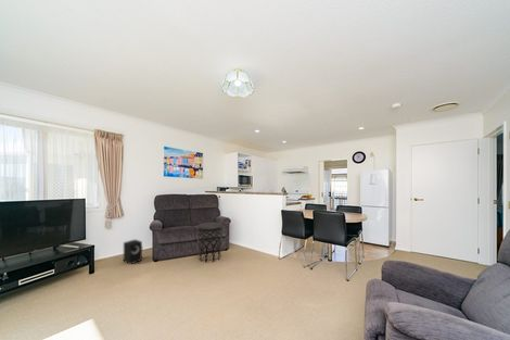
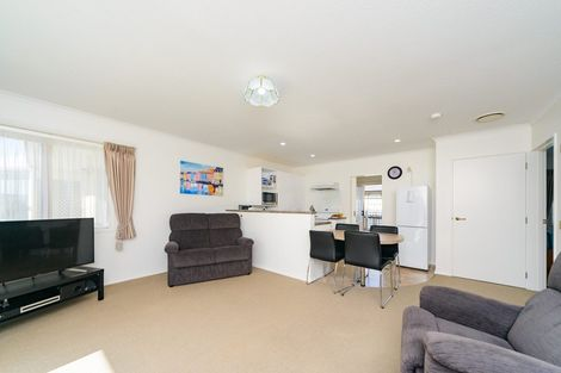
- side table (209, 241)
- speaker (132, 251)
